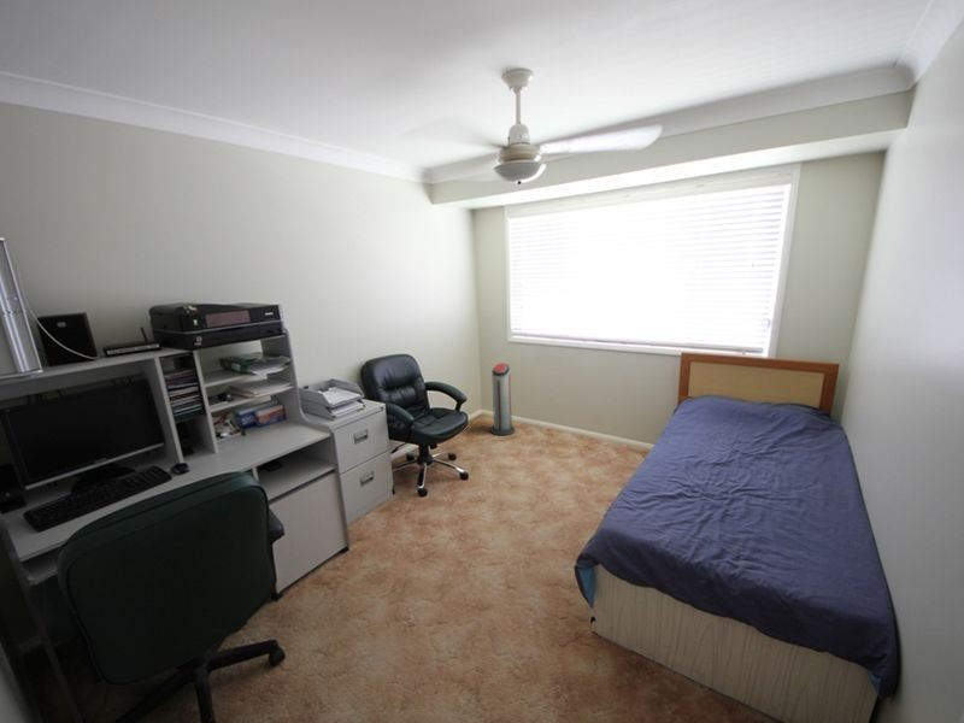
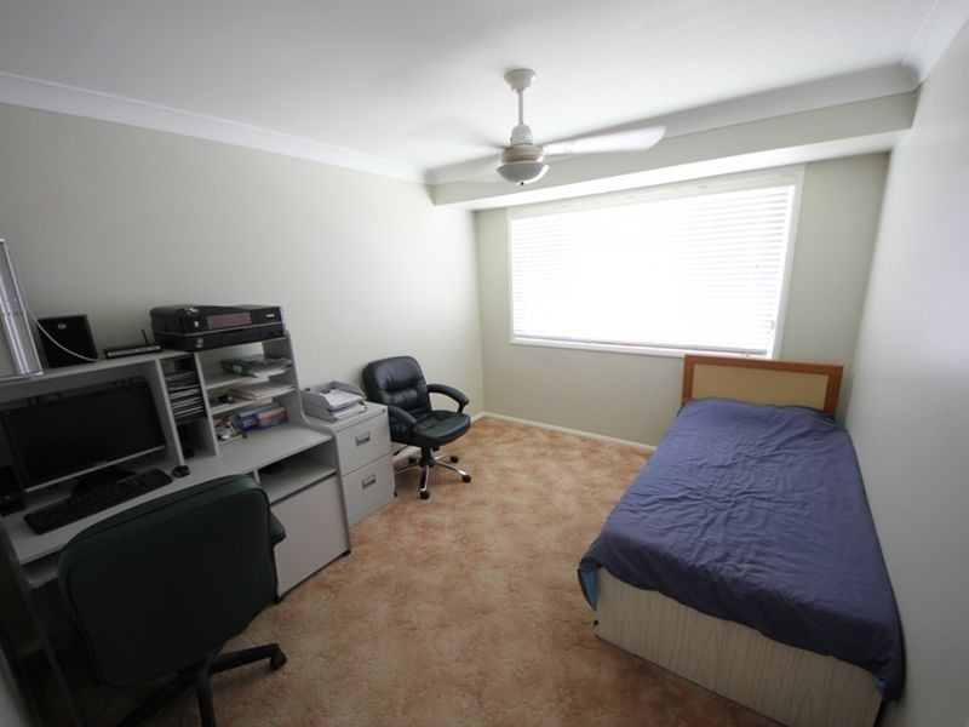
- air purifier (501, 398)
